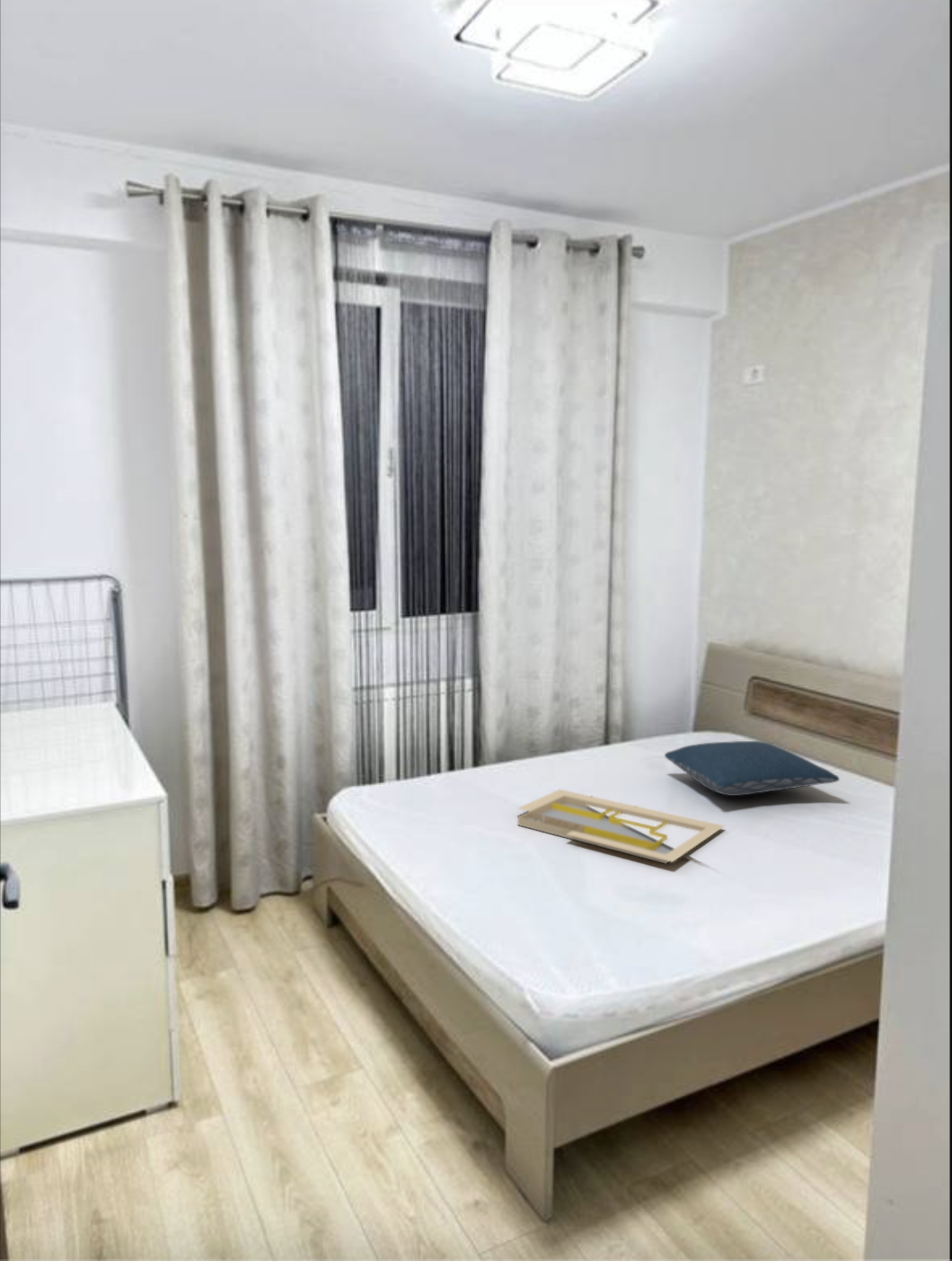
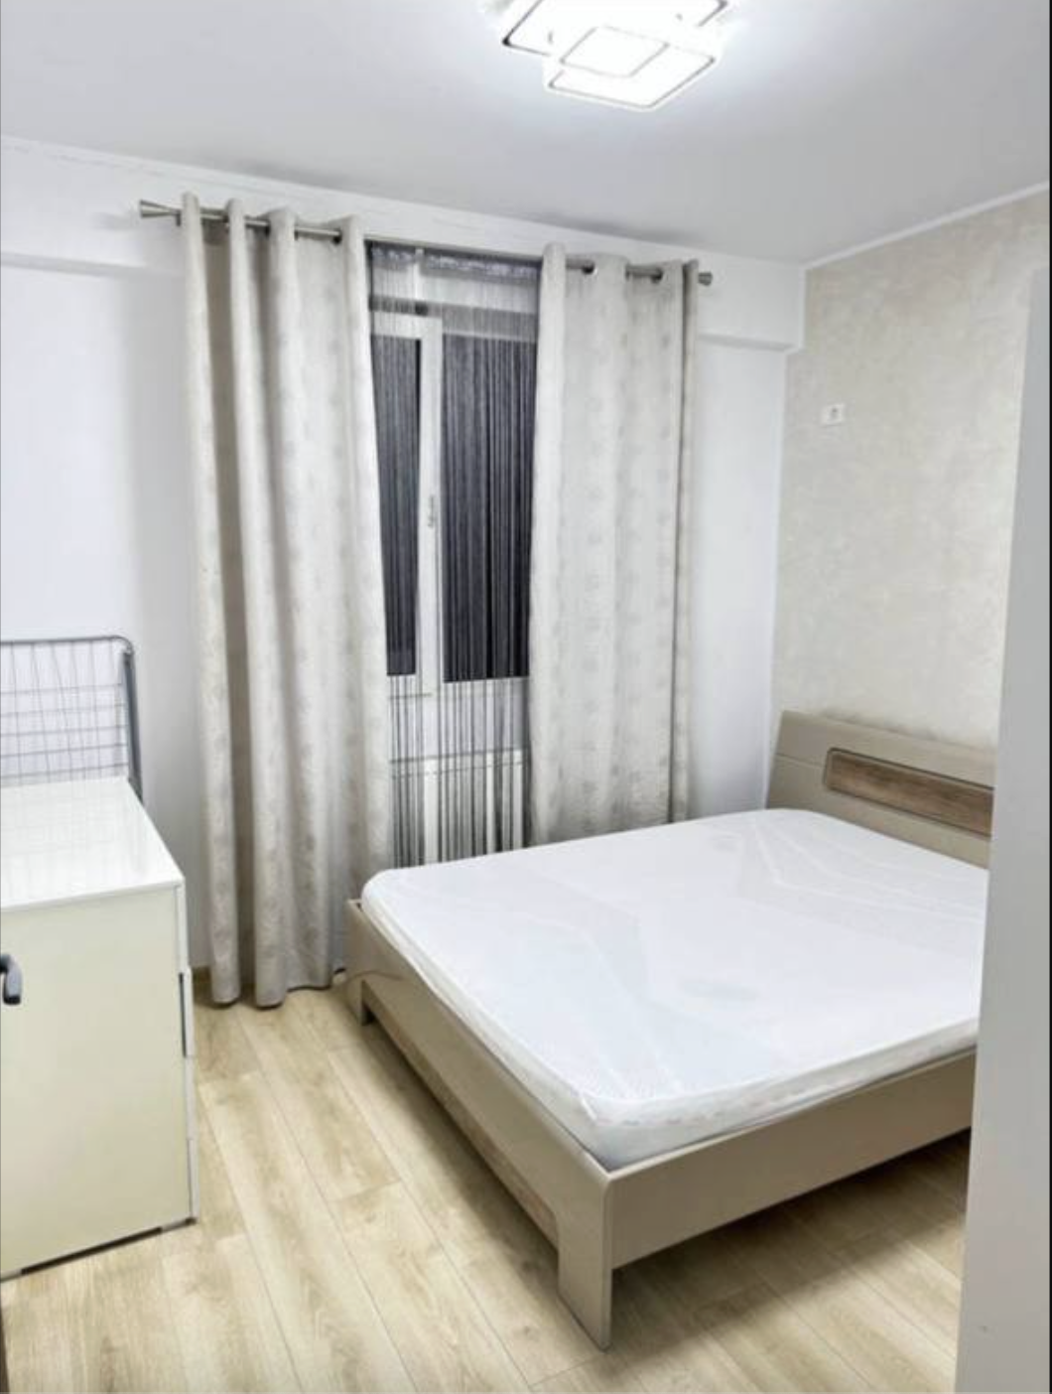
- pillow (747, 768)
- serving tray (609, 825)
